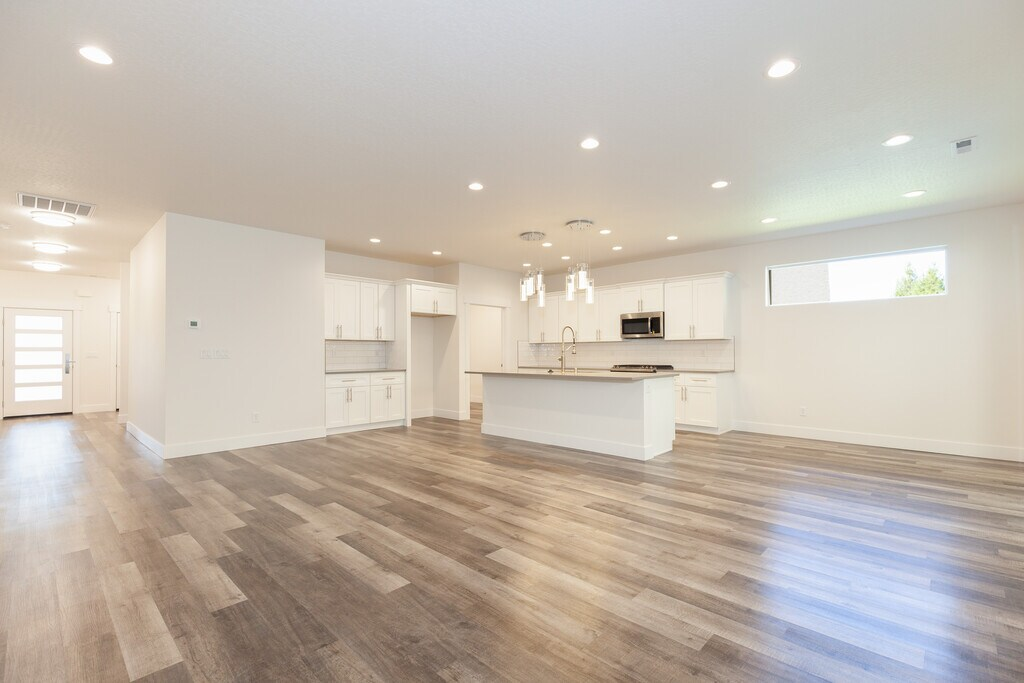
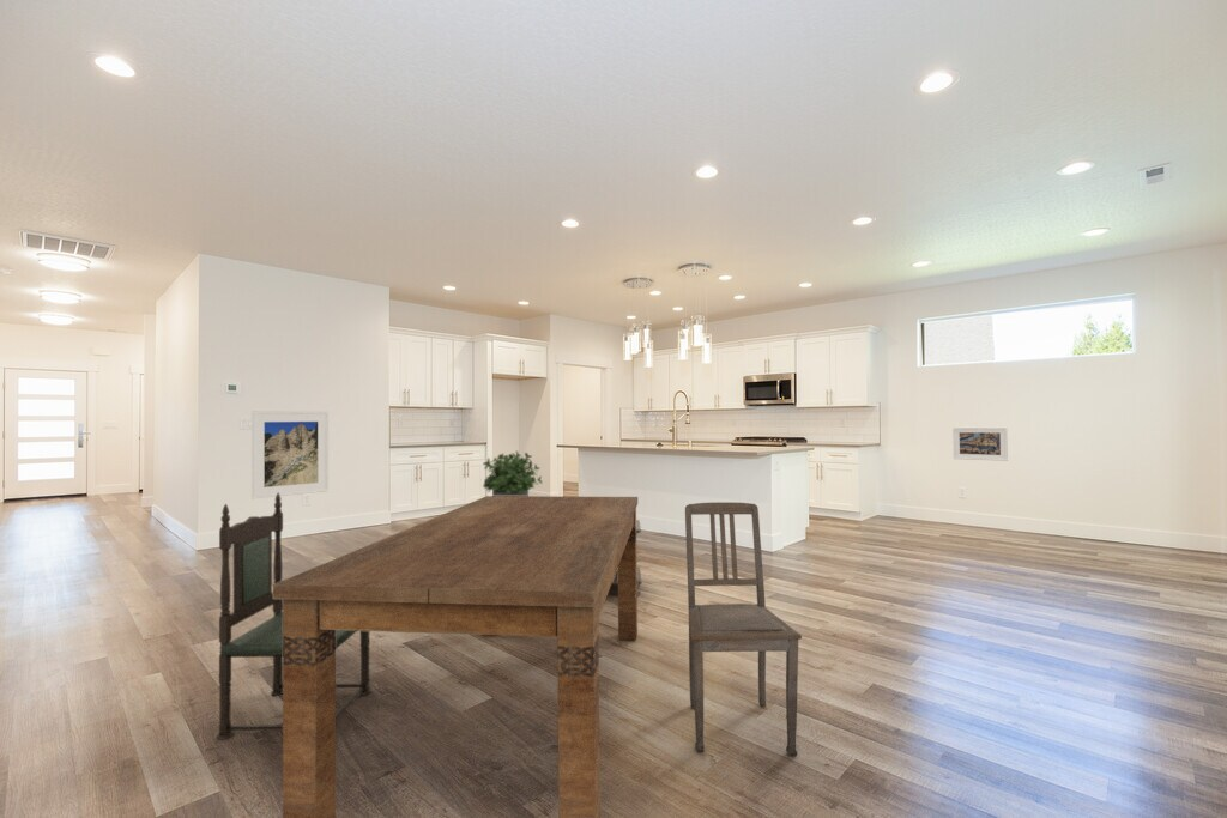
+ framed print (979, 443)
+ dining table (519, 616)
+ dining chair (282, 604)
+ potted plant (512, 484)
+ dining chair (735, 617)
+ bench (615, 574)
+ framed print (291, 453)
